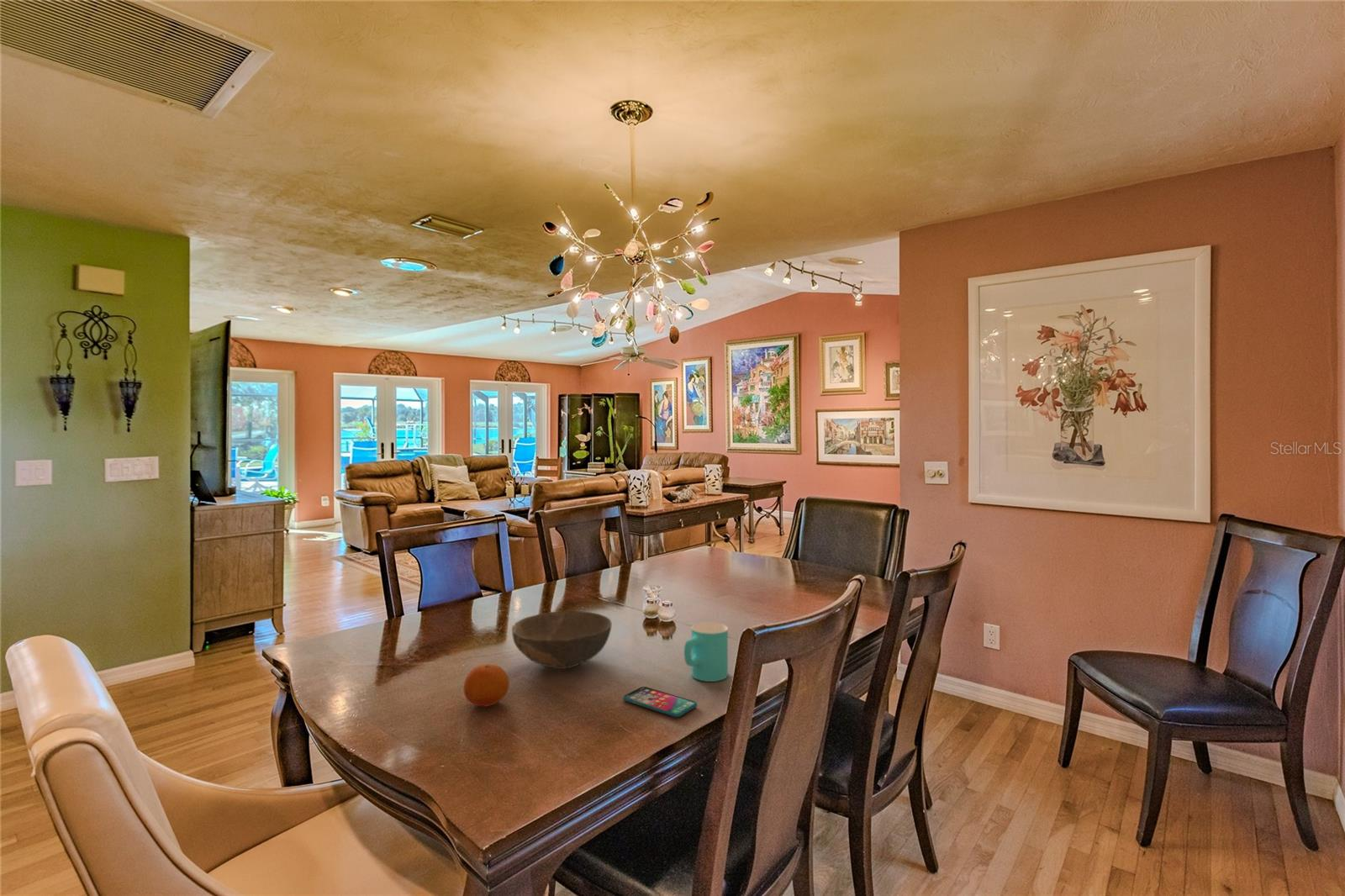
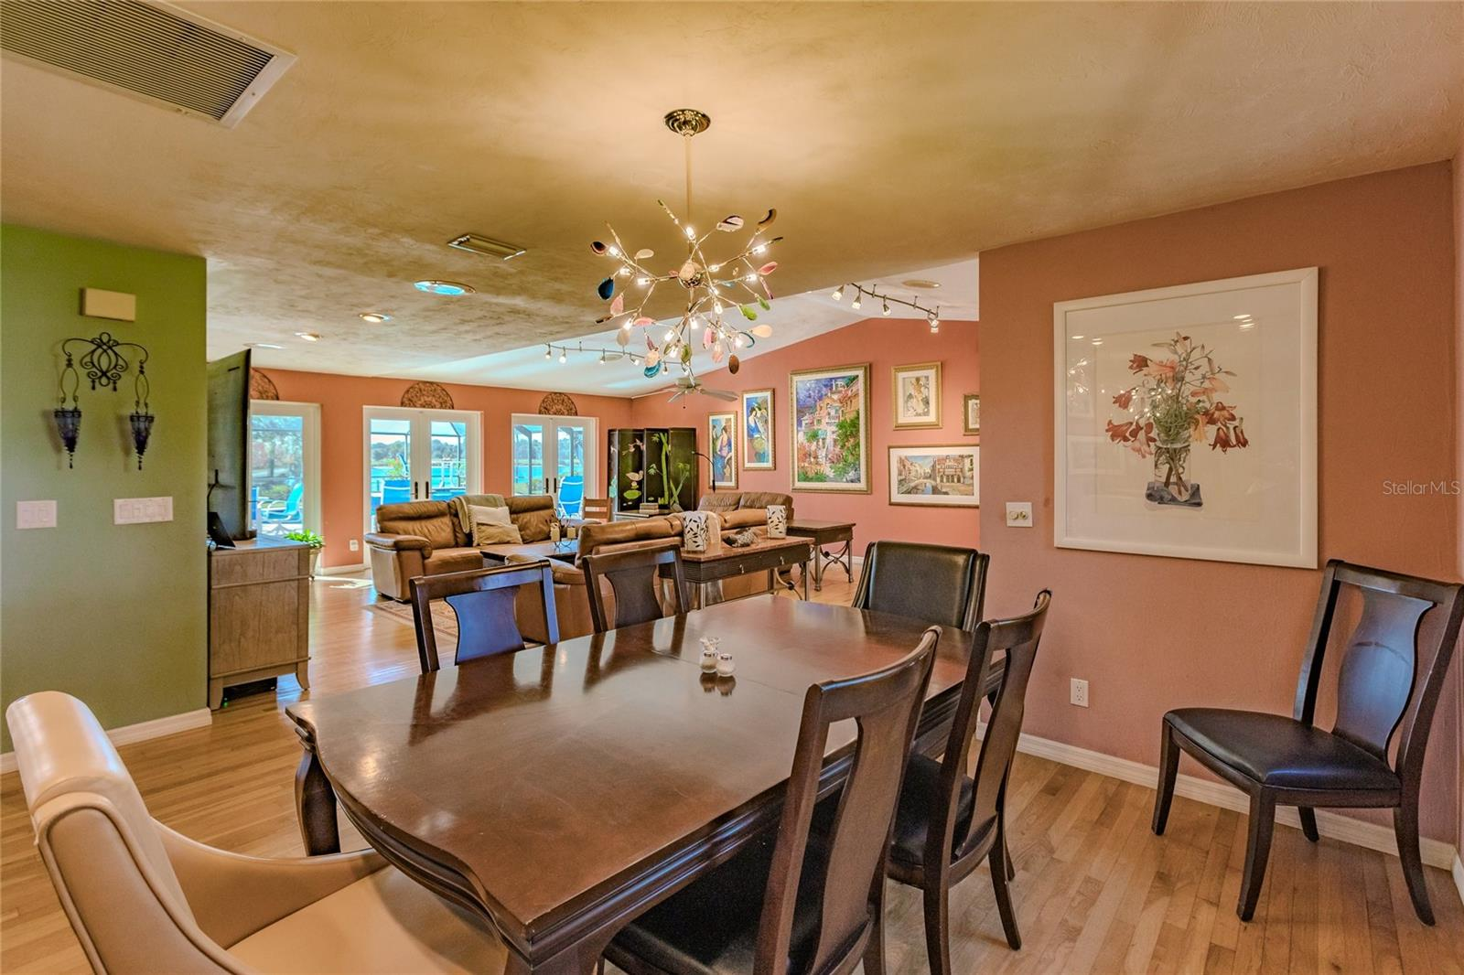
- bowl (562, 644)
- fruit (486, 684)
- smartphone (659, 701)
- cup (703, 651)
